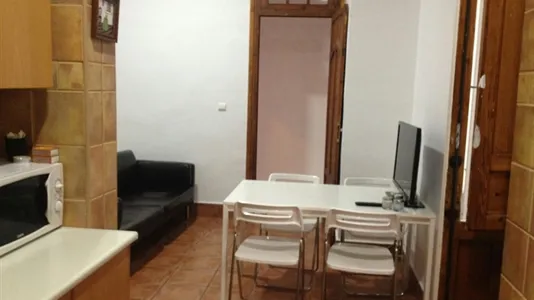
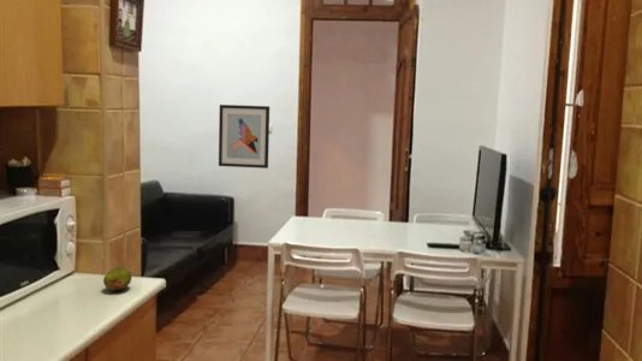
+ wall art (243, 136)
+ fruit (118, 278)
